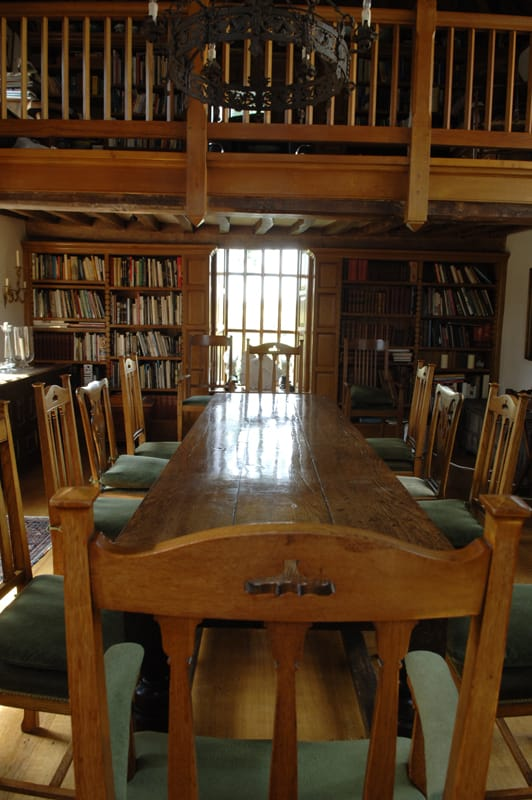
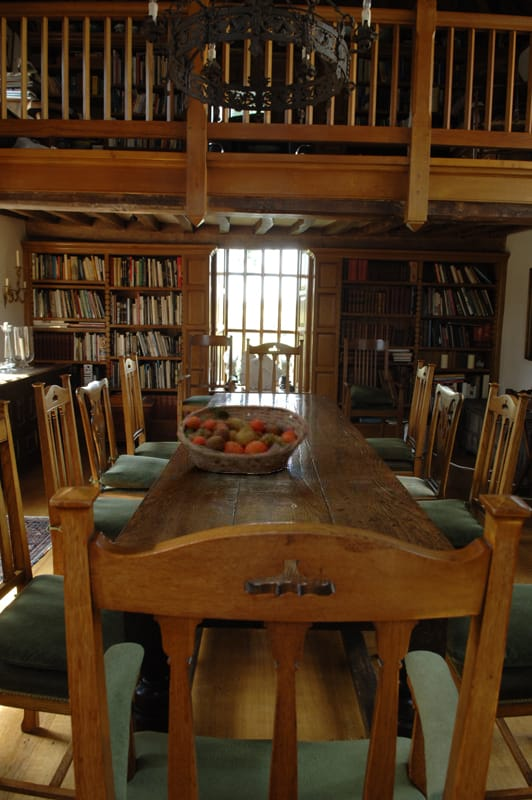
+ fruit basket (242, 438)
